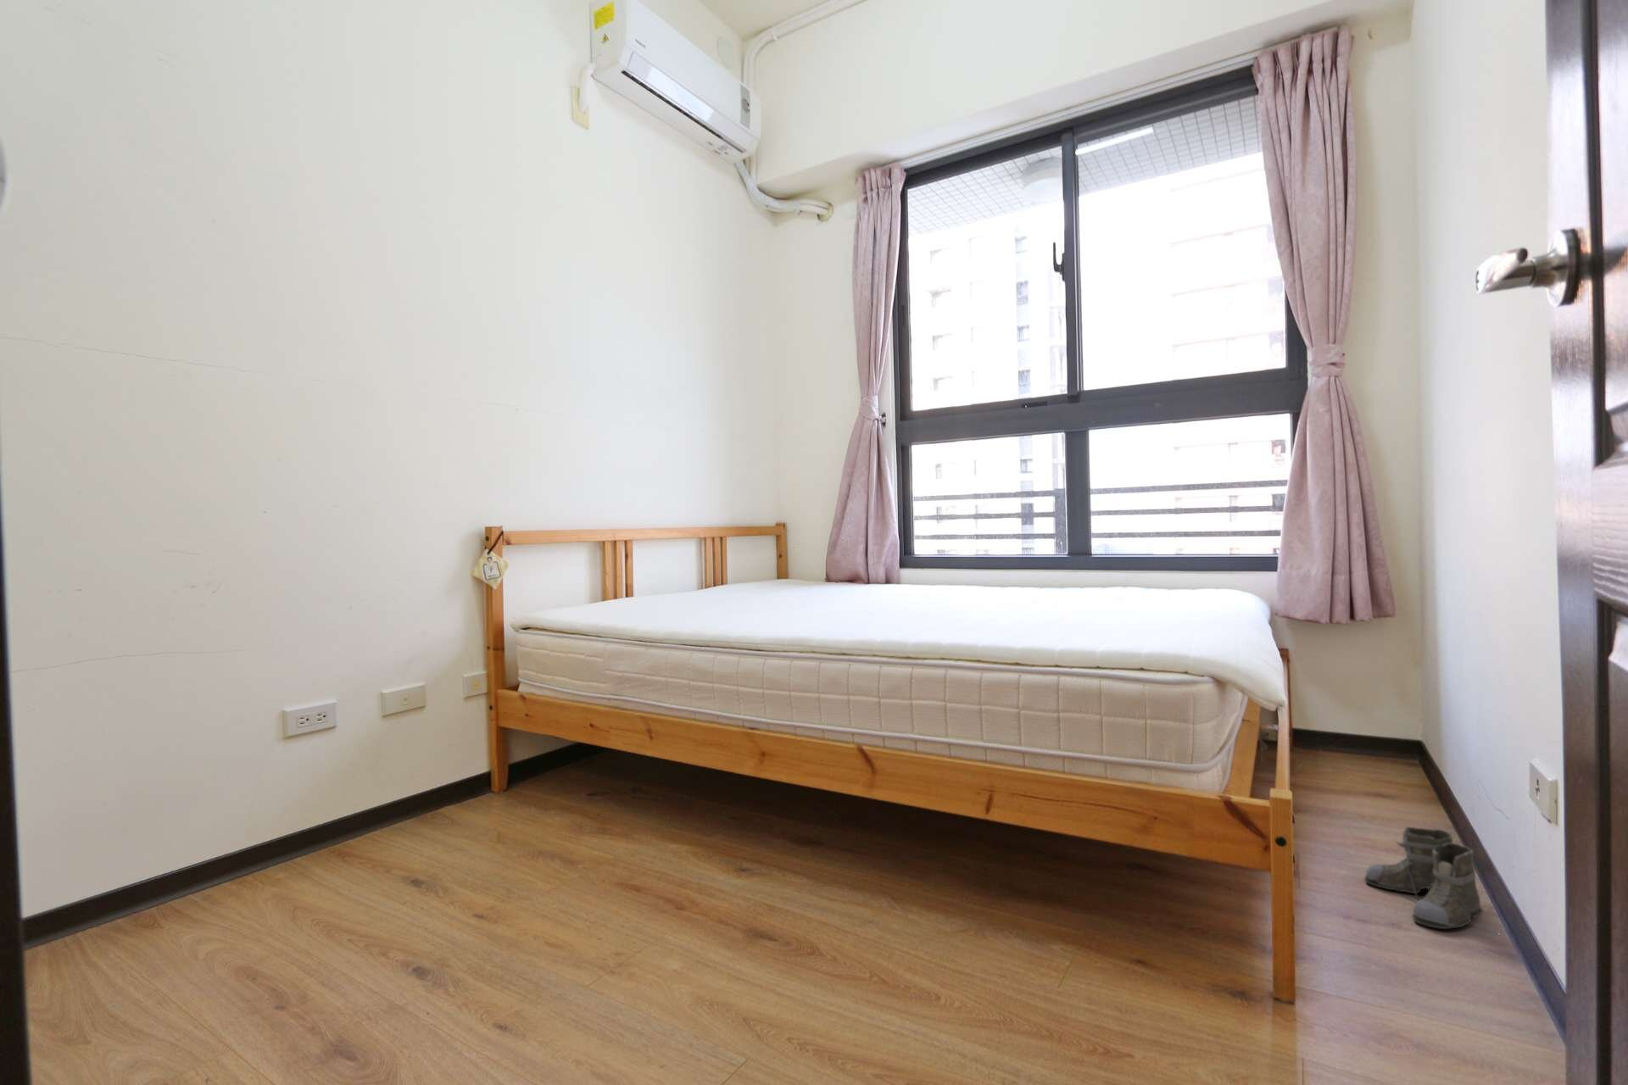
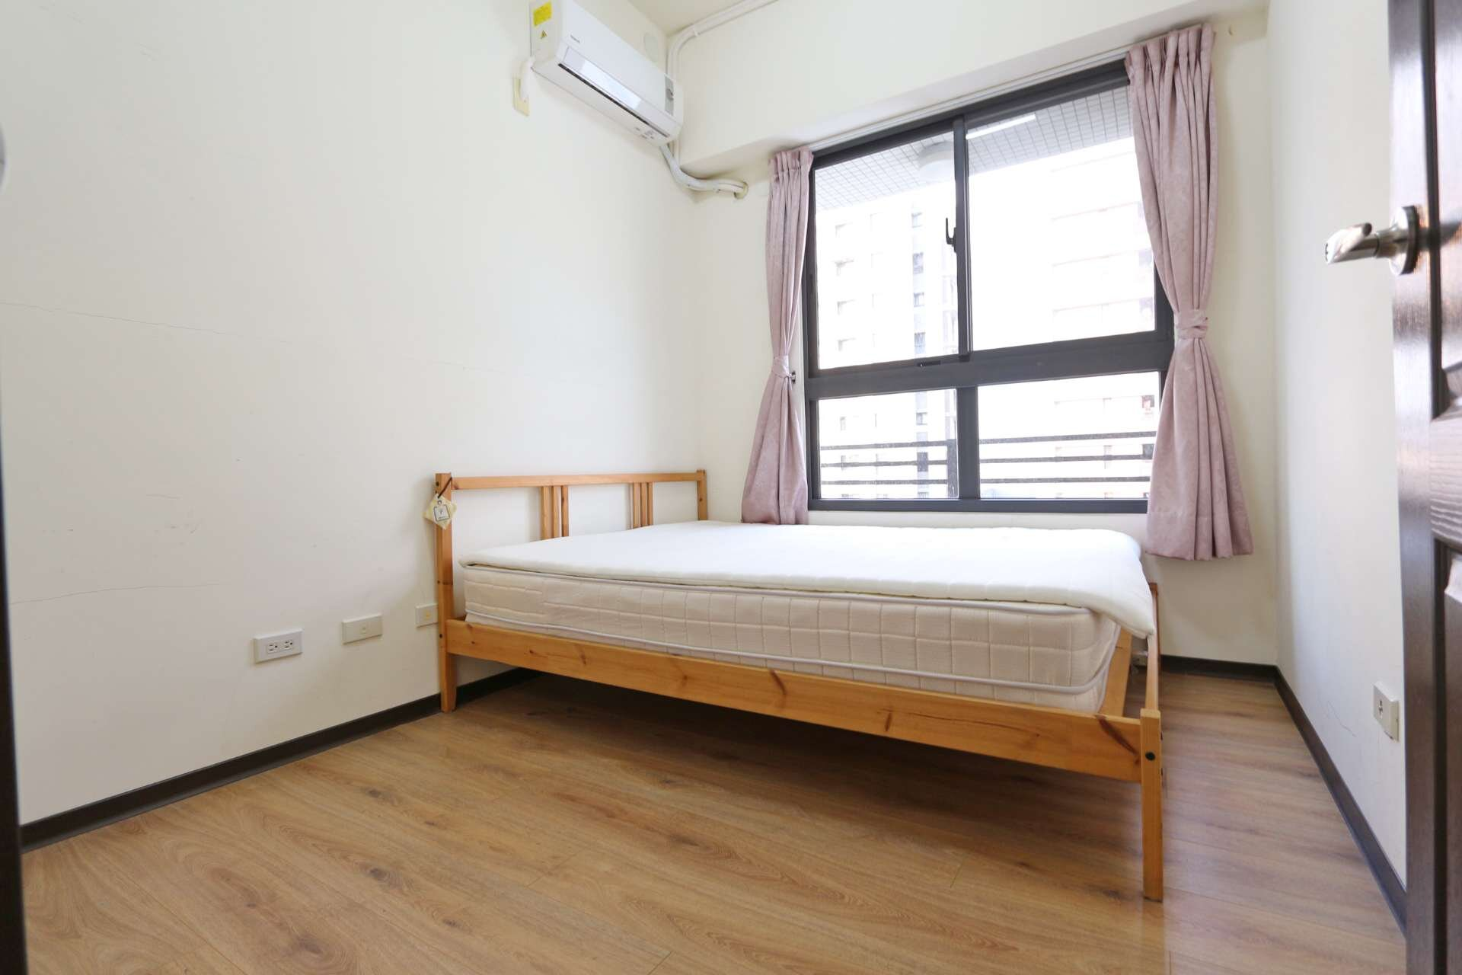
- boots (1423, 869)
